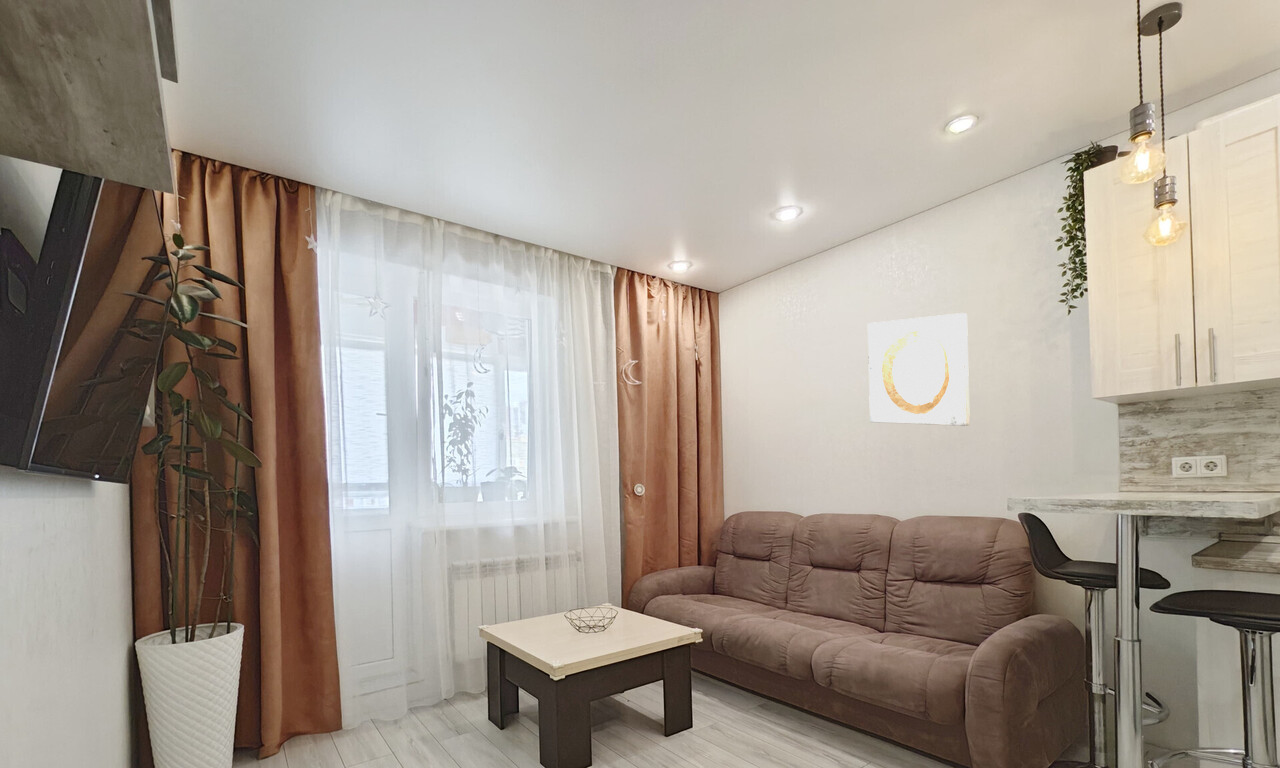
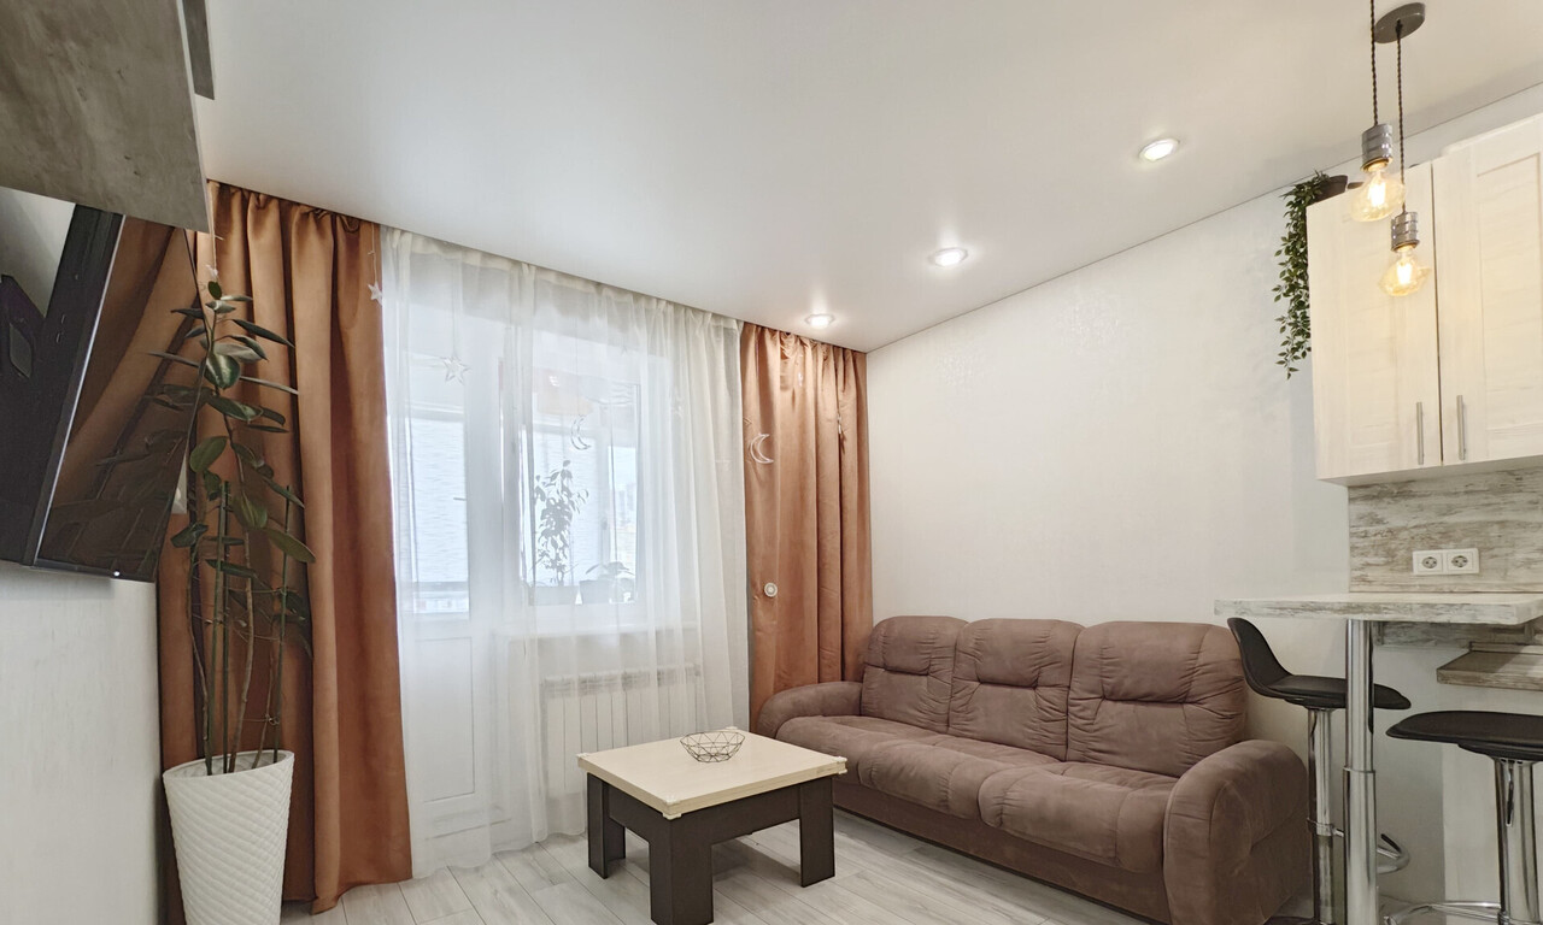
- wall art (915, 371)
